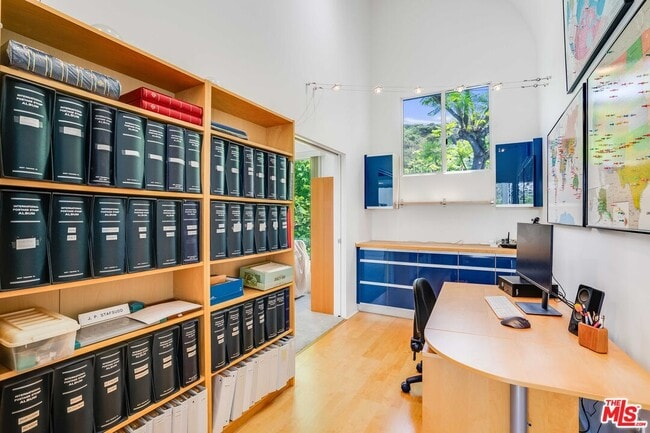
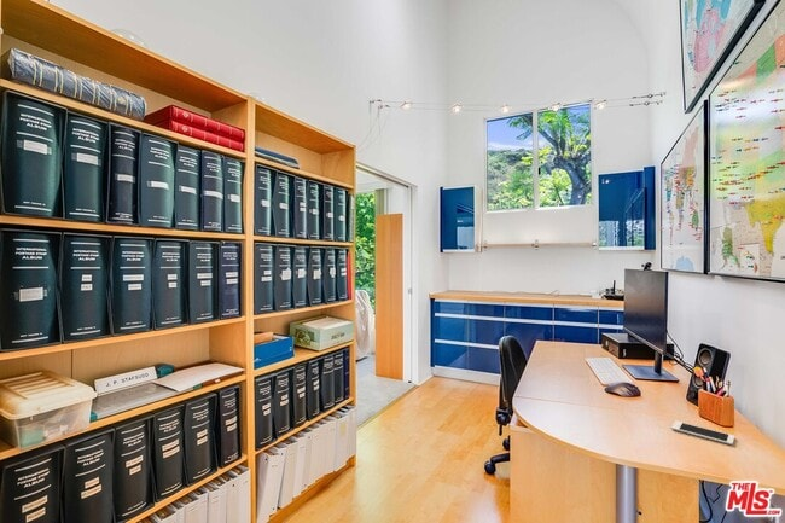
+ cell phone (702, 431)
